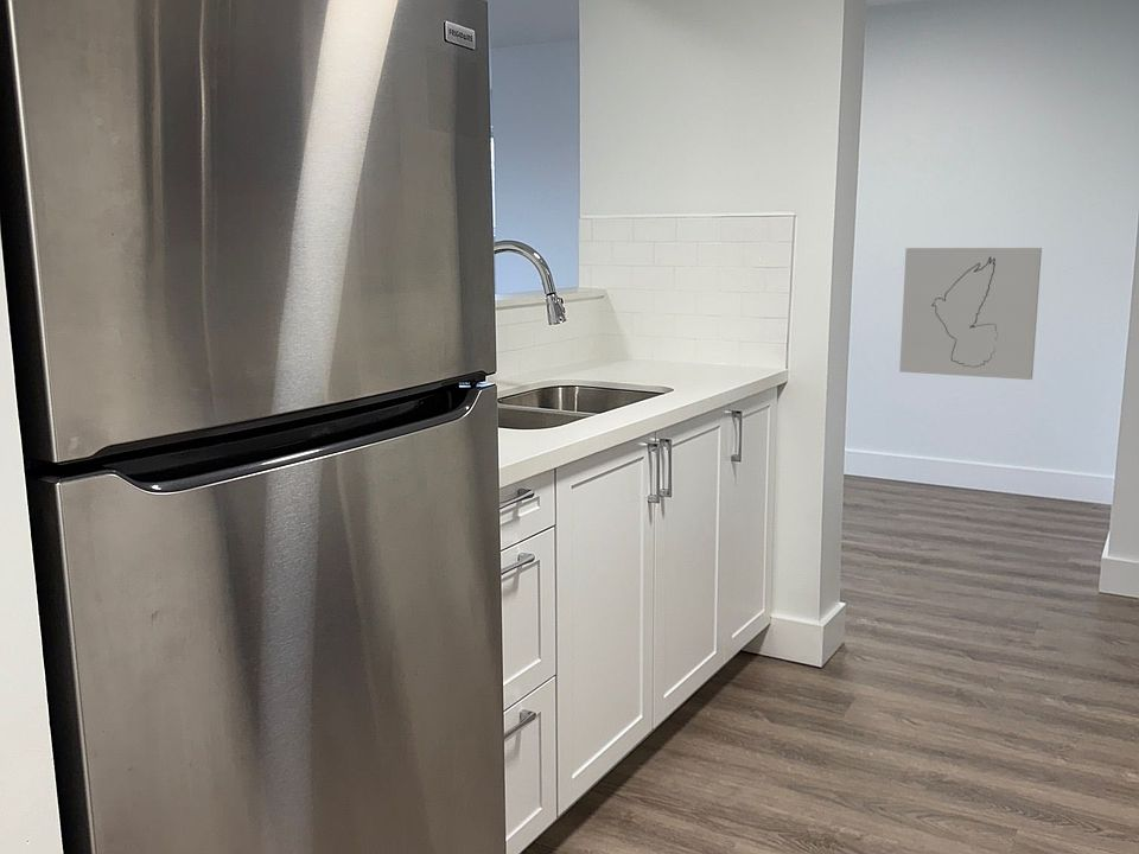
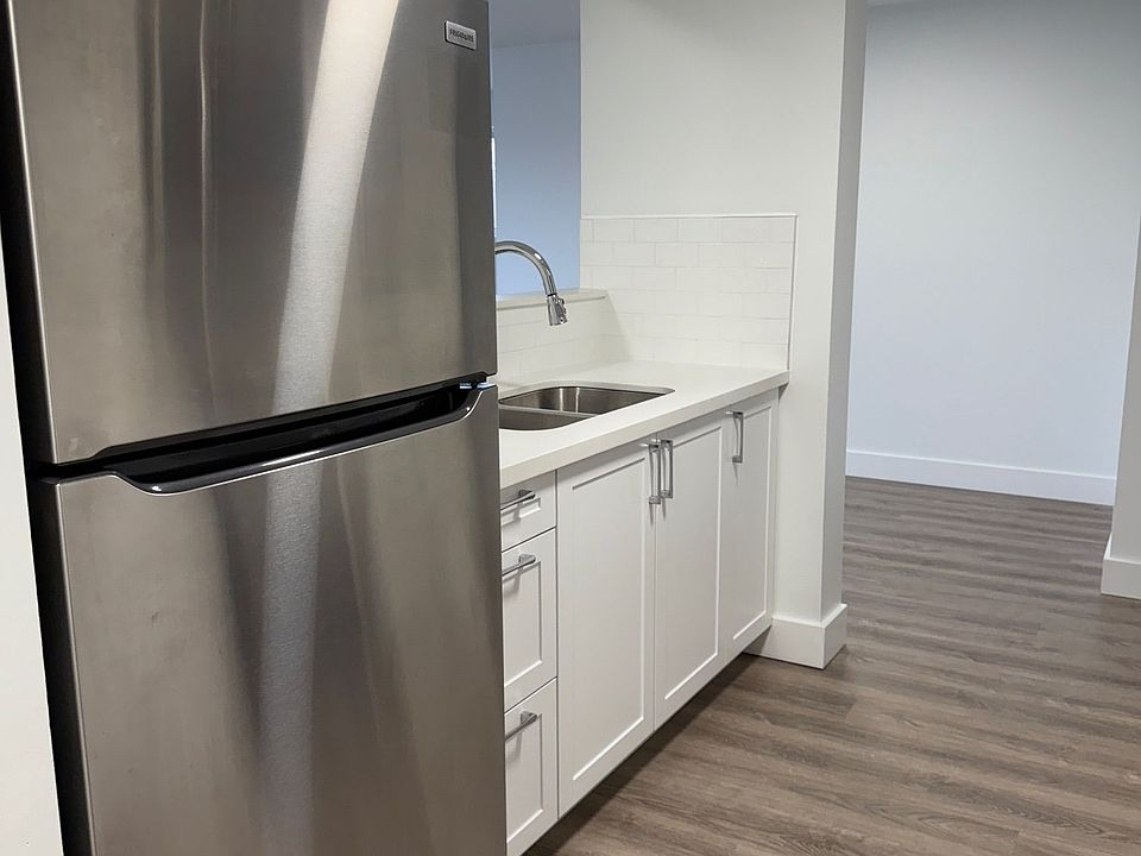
- wall art (967, 312)
